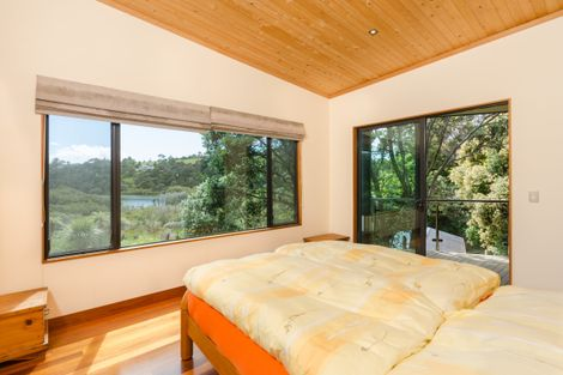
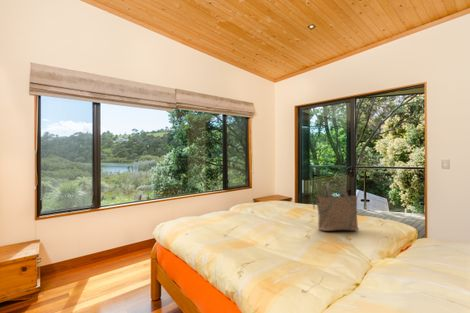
+ tote bag (334, 205)
